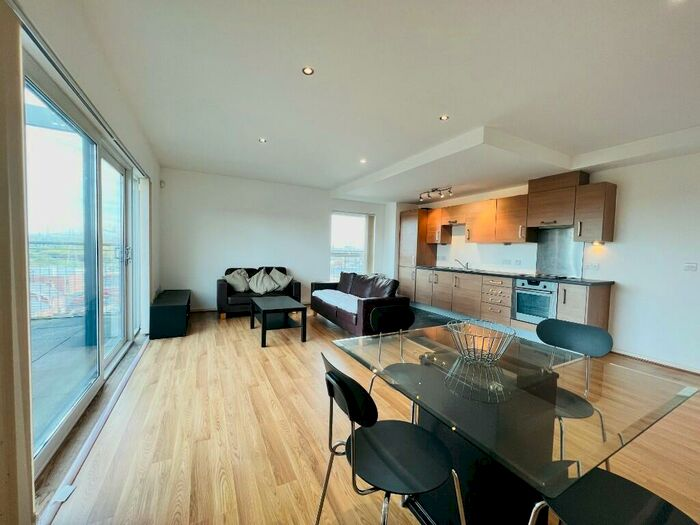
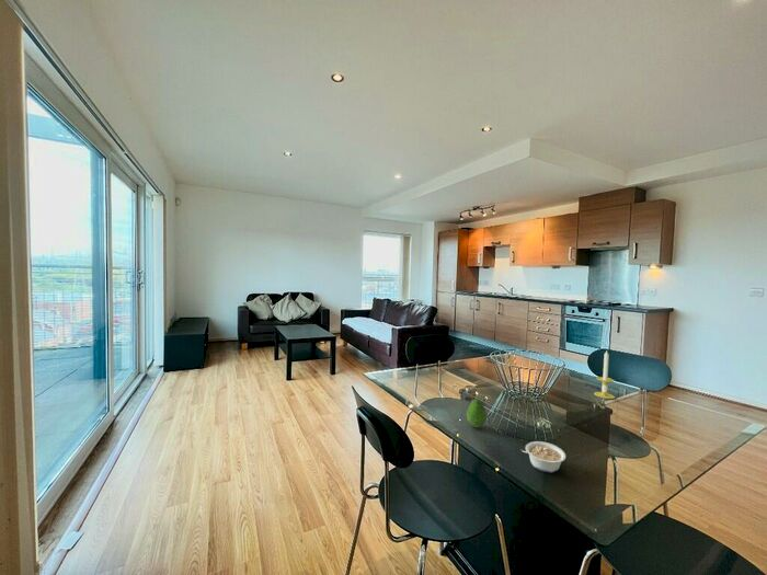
+ fruit (477, 412)
+ legume (543, 457)
+ candle (605, 372)
